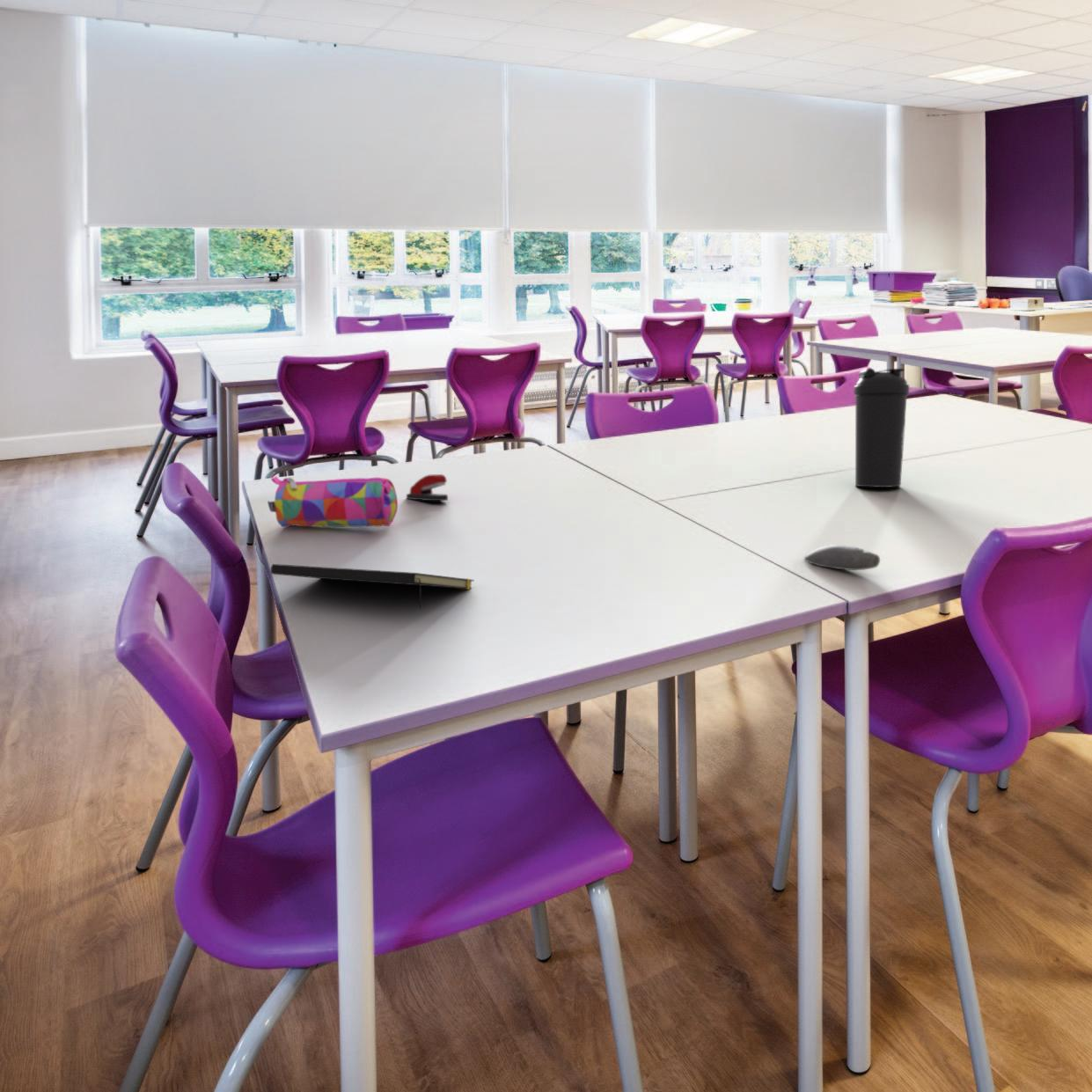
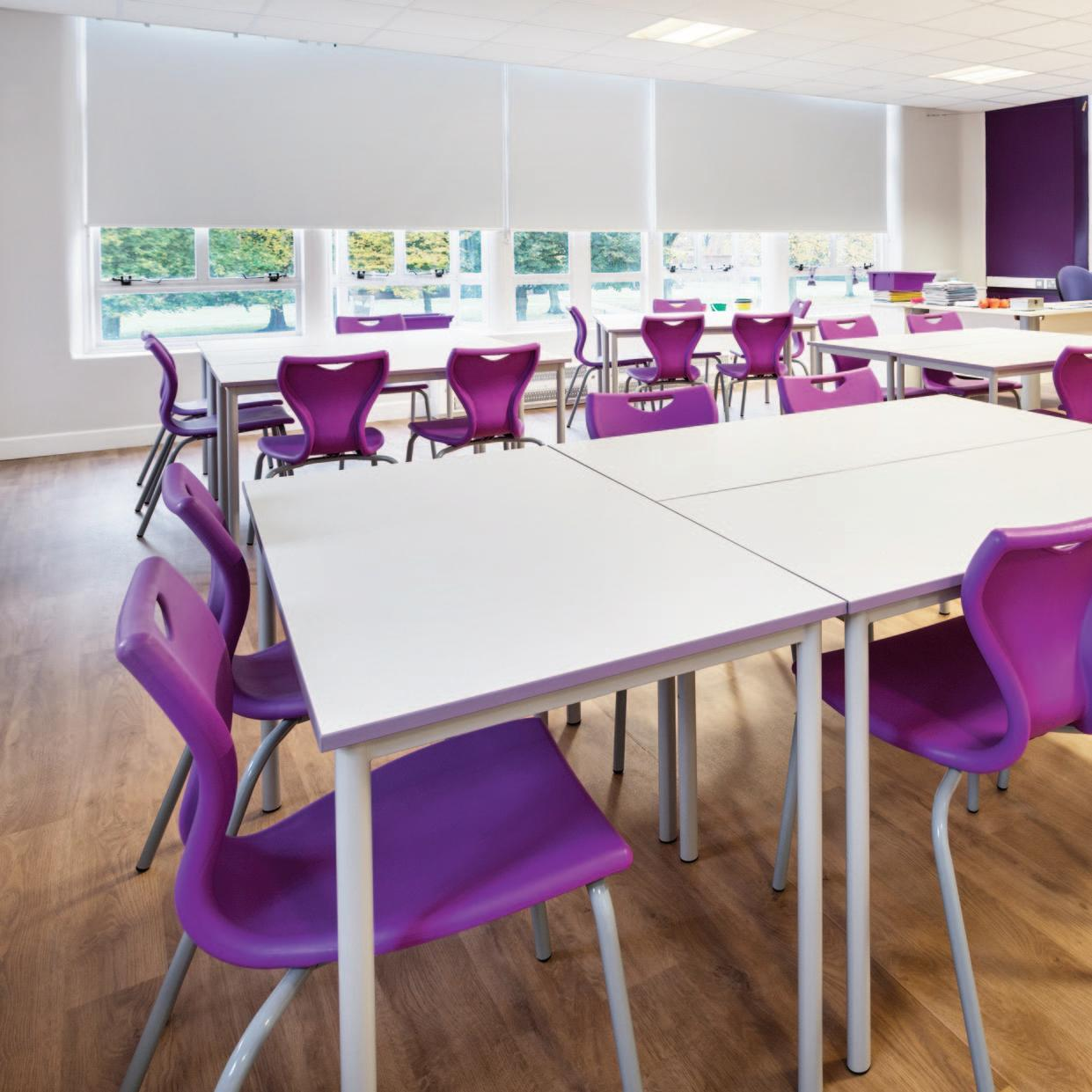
- stapler (429, 487)
- pencil case (333, 502)
- notepad (374, 576)
- water bottle (879, 428)
- computer mouse (839, 556)
